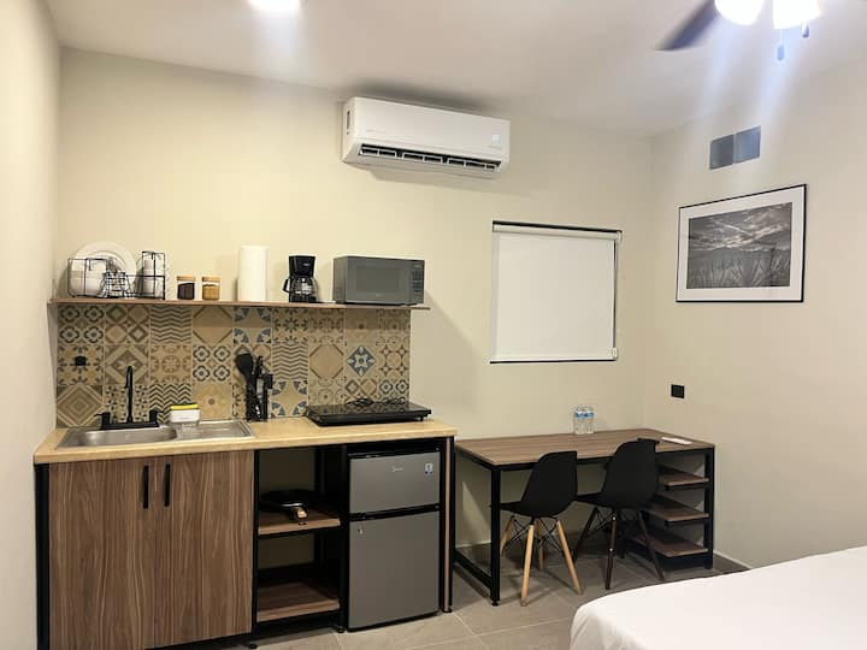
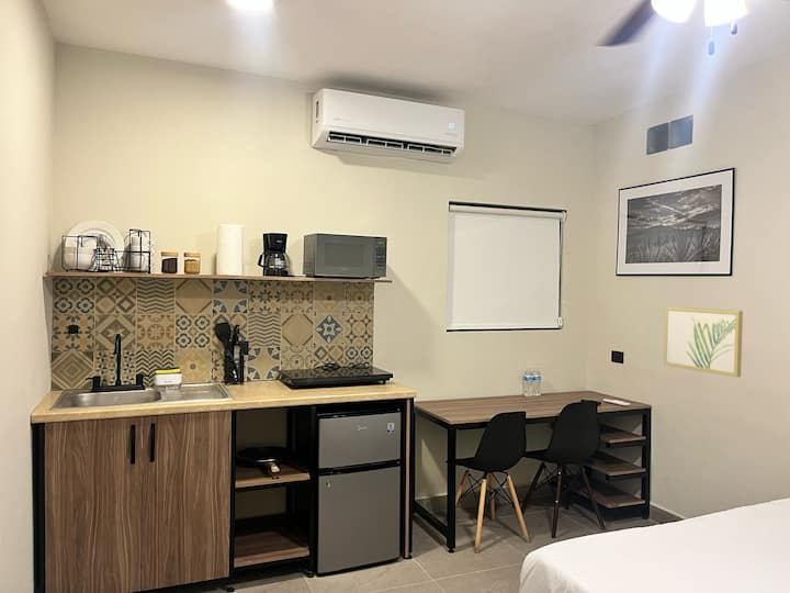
+ wall art (700, 339)
